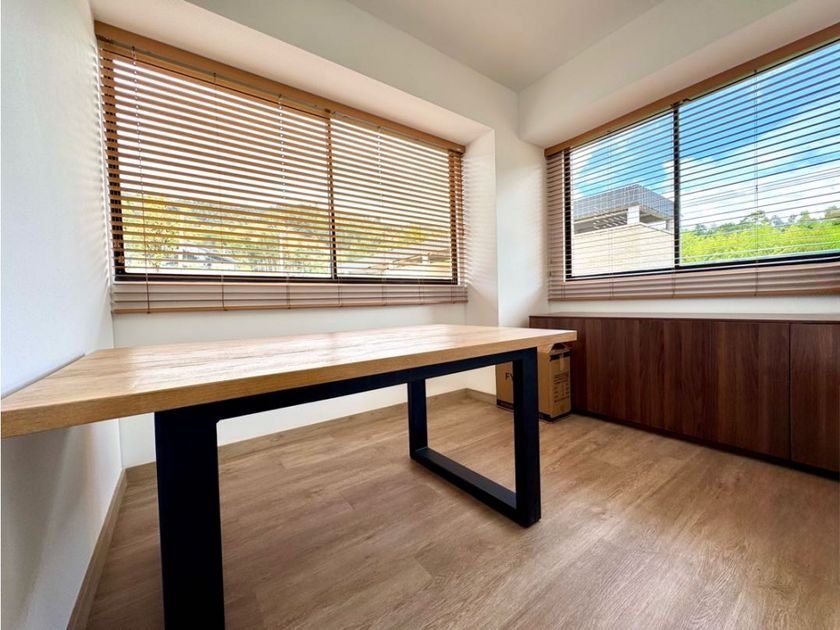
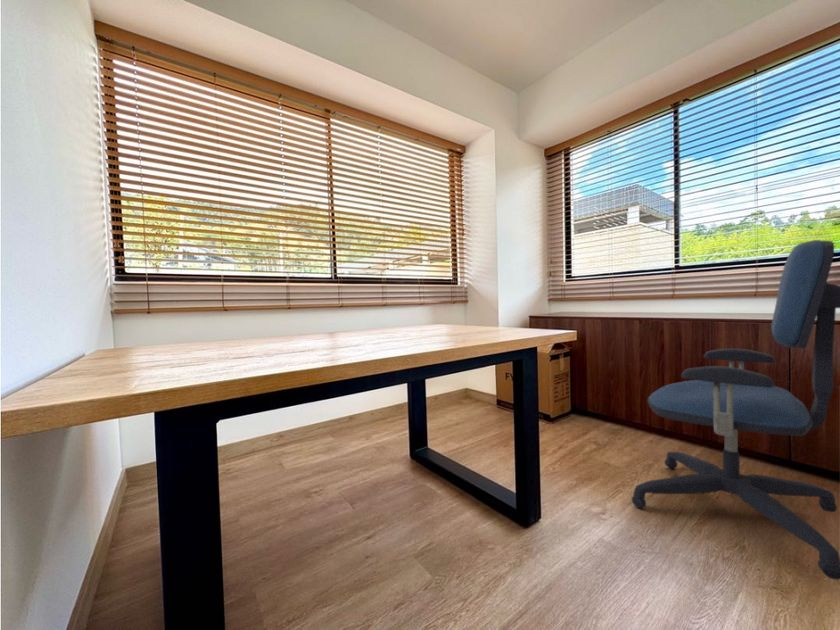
+ office chair (729, 381)
